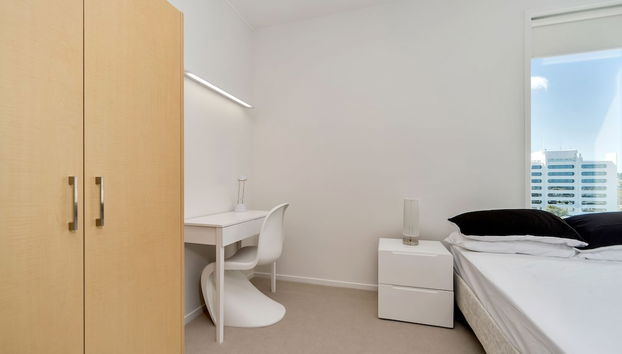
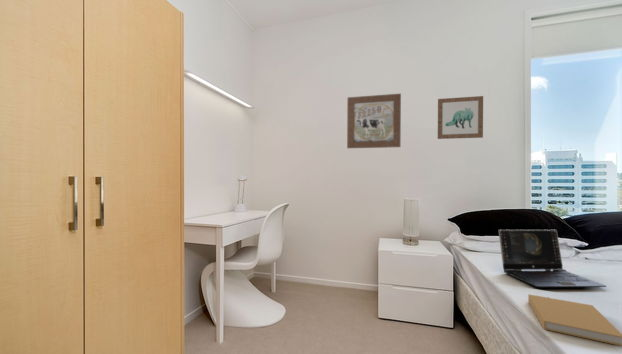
+ laptop (547, 256)
+ wall art (459, 117)
+ book (569, 316)
+ wall art (373, 121)
